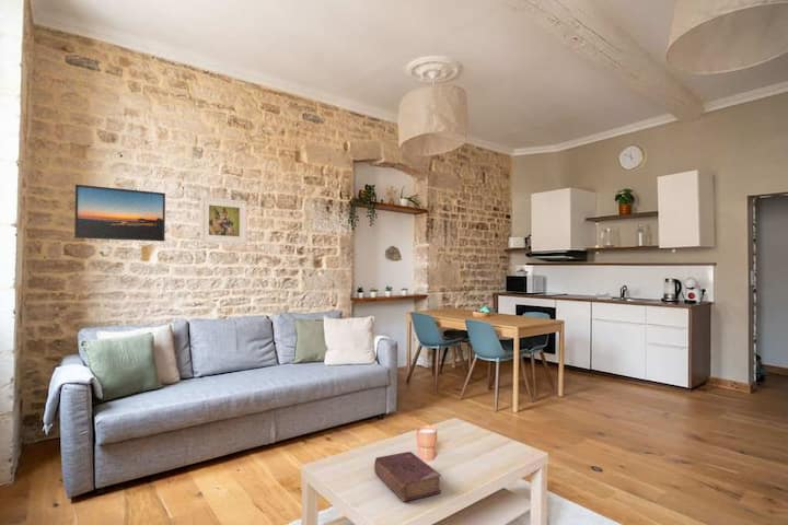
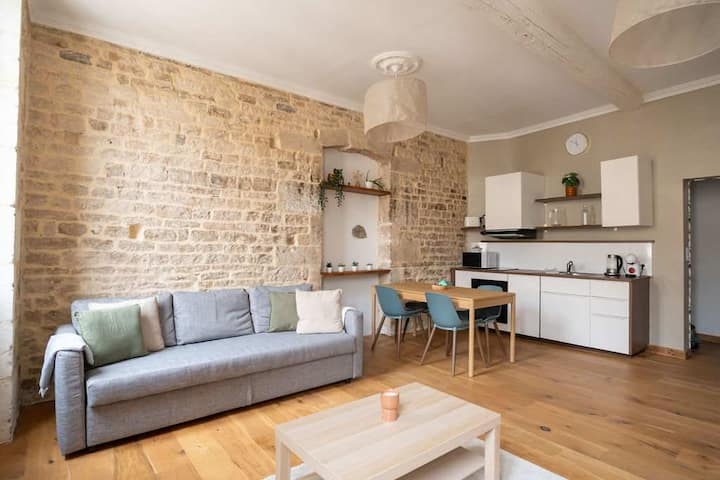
- book (406, 474)
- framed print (223, 221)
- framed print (121, 213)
